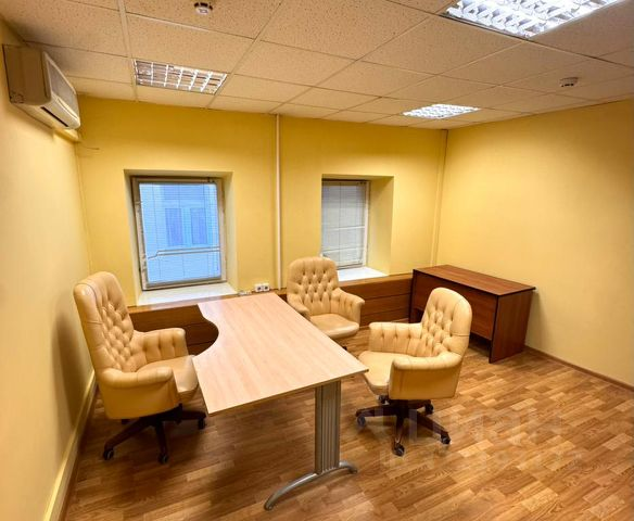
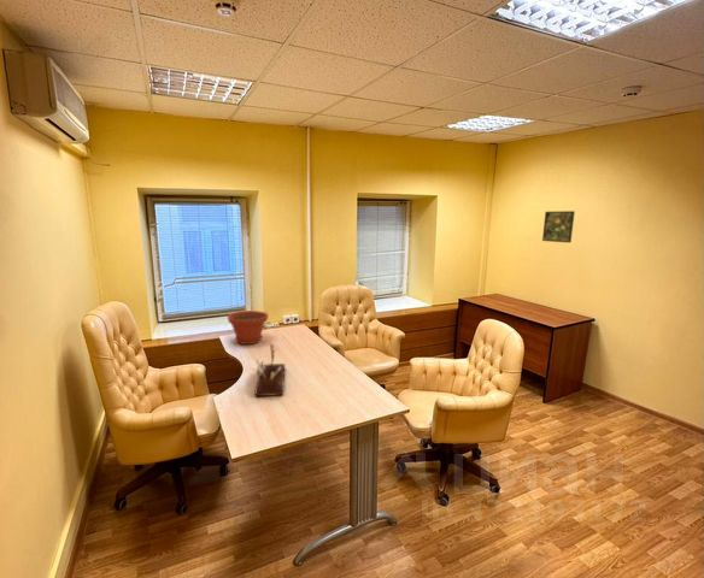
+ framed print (557, 226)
+ plant pot (248, 328)
+ desk organizer (270, 367)
